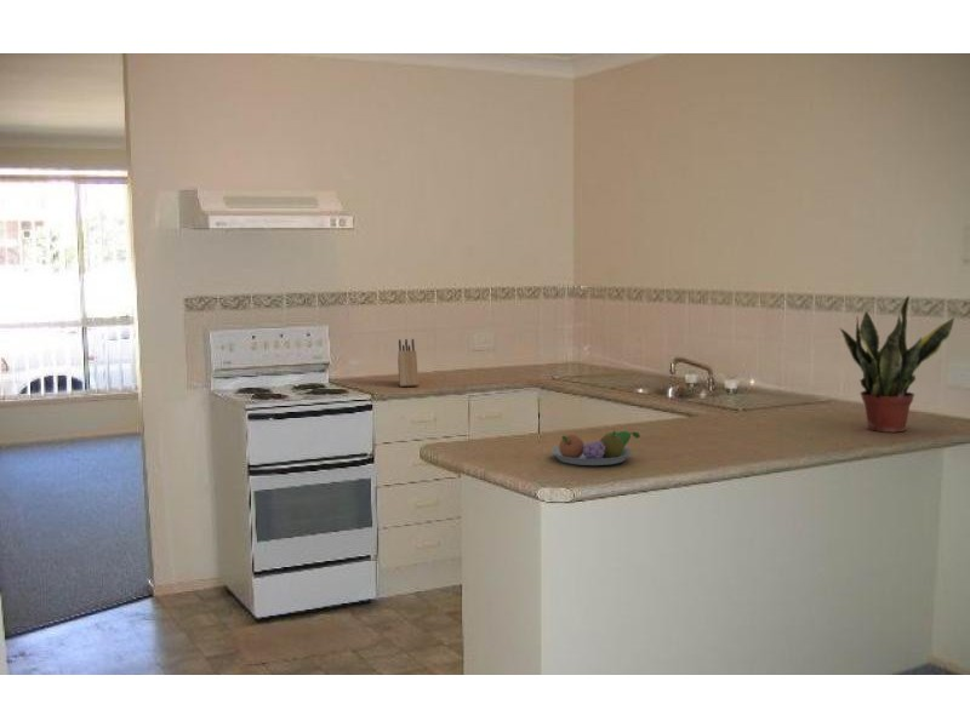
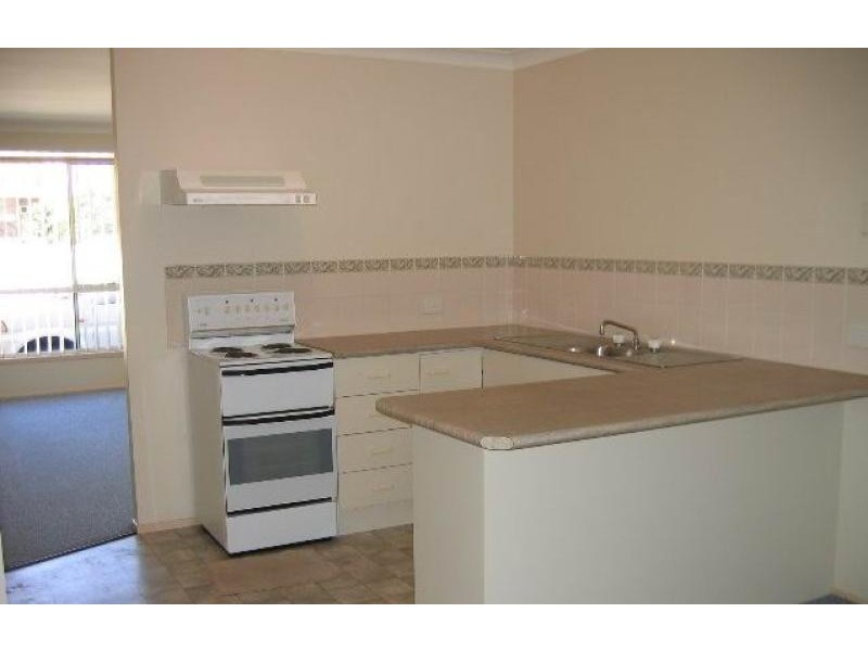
- potted plant (895, 361)
- knife block (407, 361)
- fruit bowl (594, 442)
